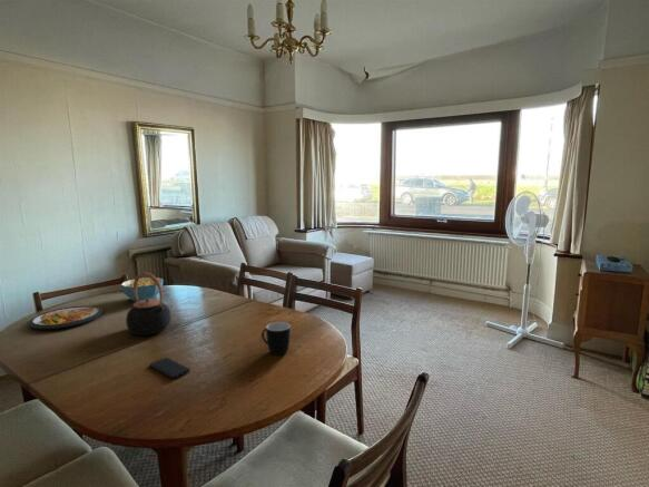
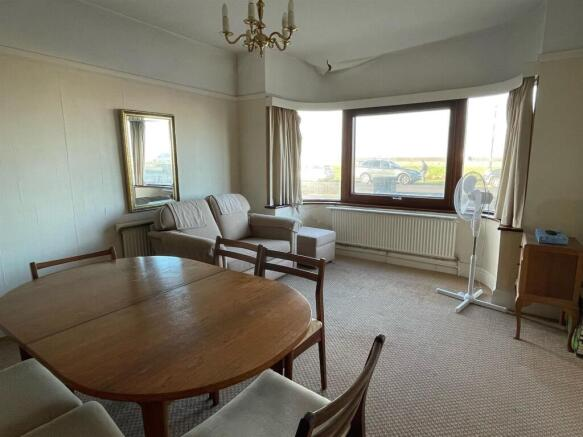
- cereal bowl (142, 291)
- mug (275, 338)
- teapot (145, 300)
- smartphone (169, 367)
- dish (67, 314)
